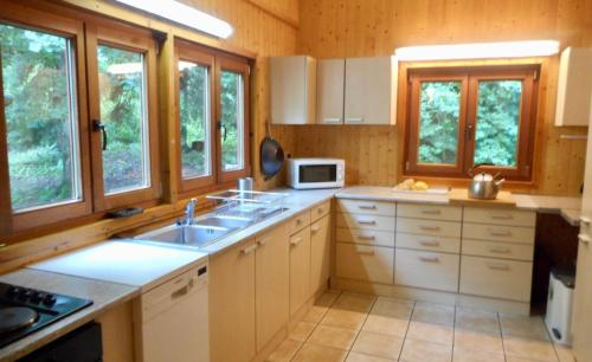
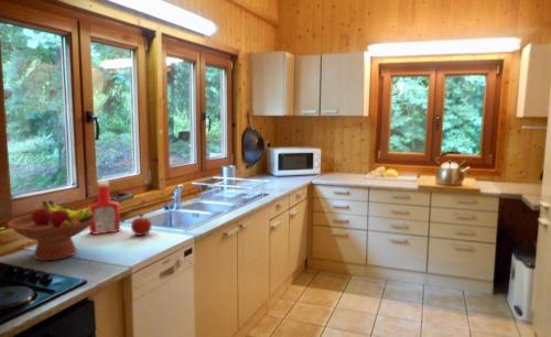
+ soap bottle (104, 206)
+ fruit (141, 224)
+ fruit bowl (54, 230)
